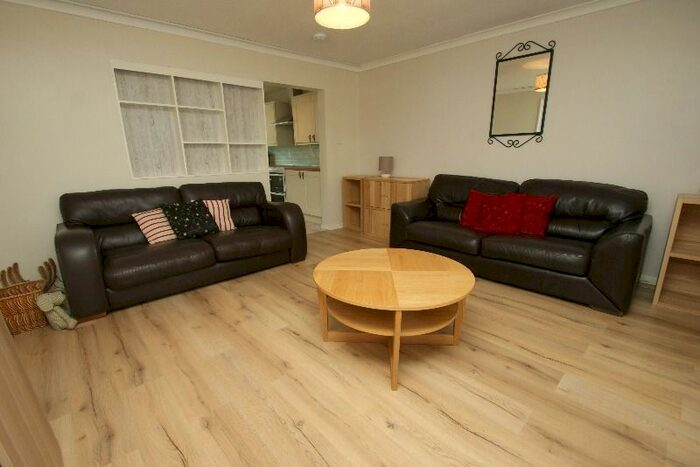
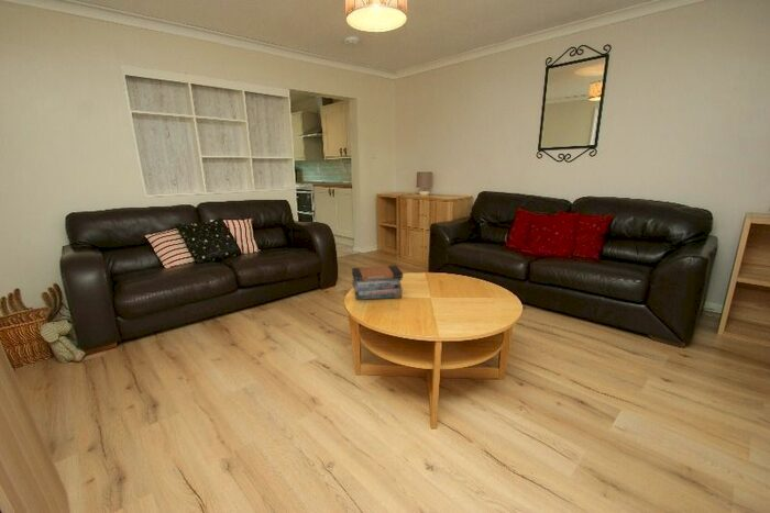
+ book stack (376, 282)
